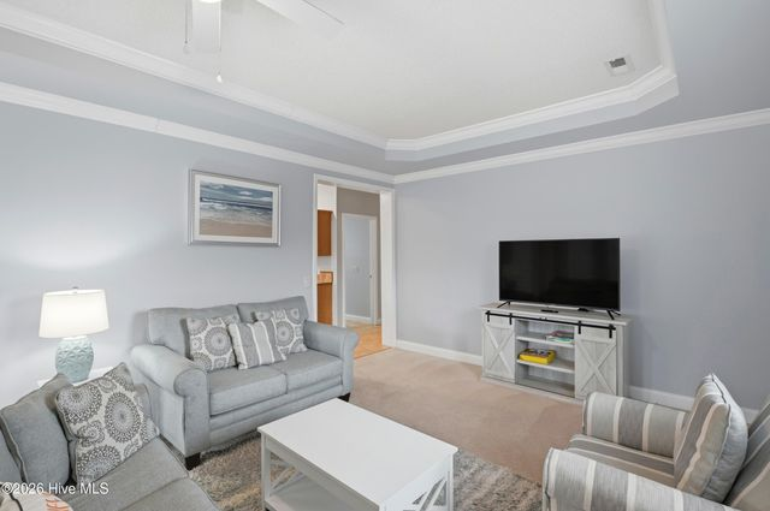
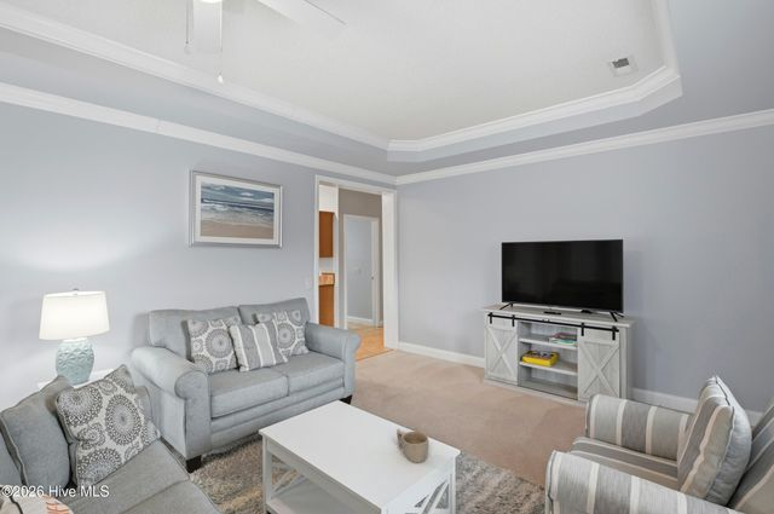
+ cup (411, 445)
